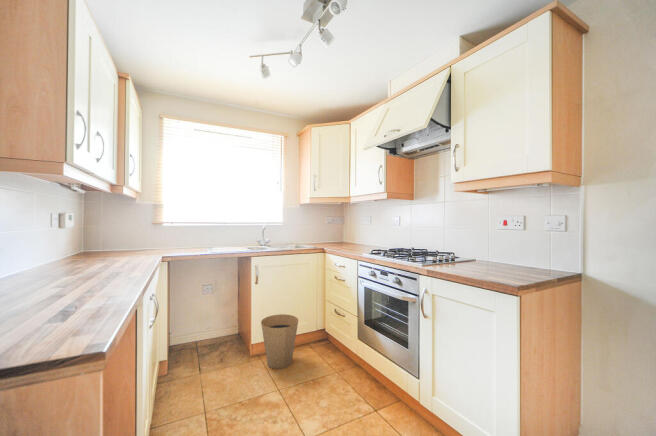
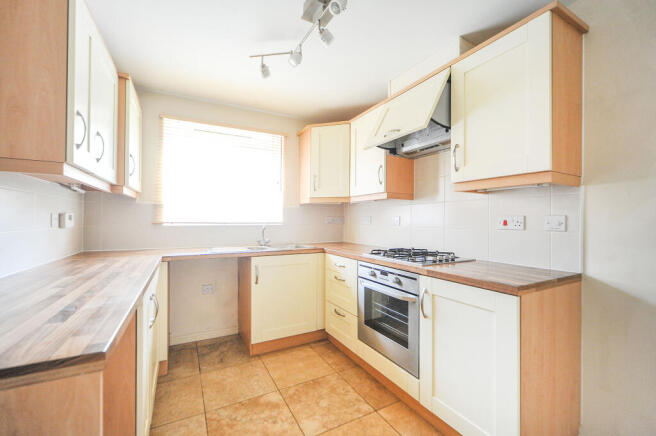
- trash can (279, 341)
